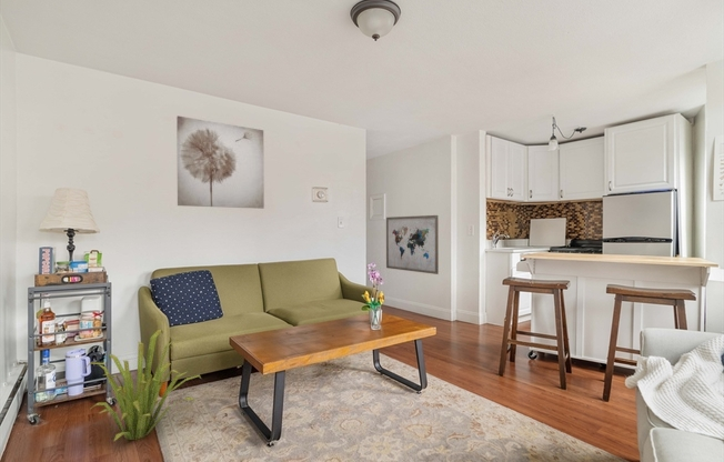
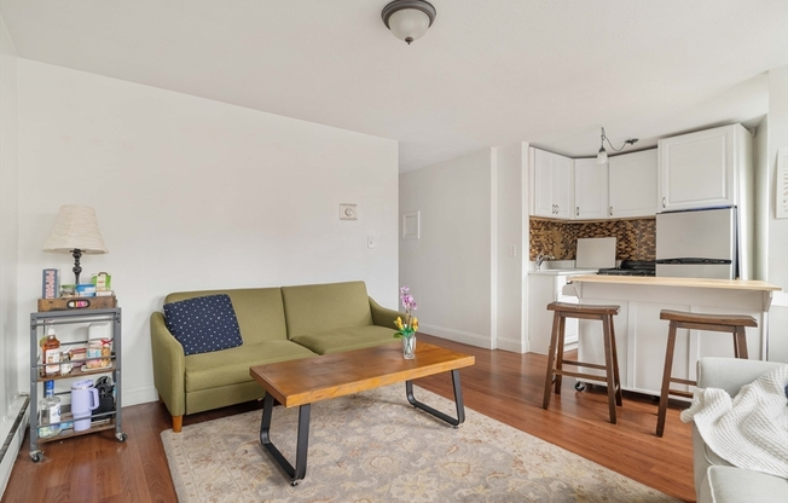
- wall art (223, 165)
- decorative plant (149, 381)
- wall art (410, 243)
